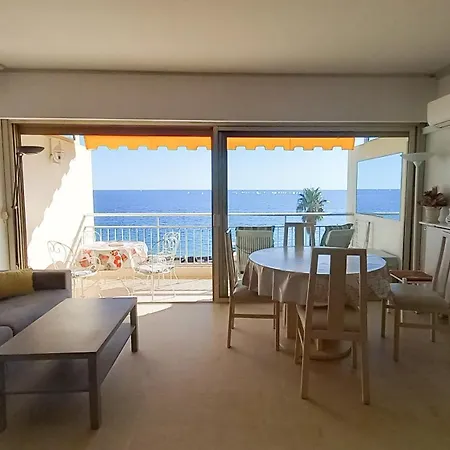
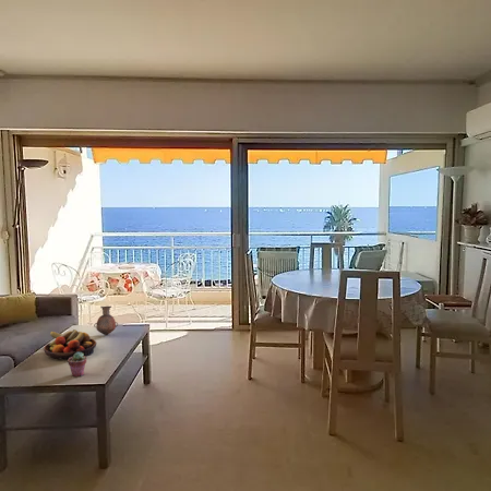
+ vase (106, 320)
+ fruit bowl (70, 343)
+ potted succulent (77, 363)
